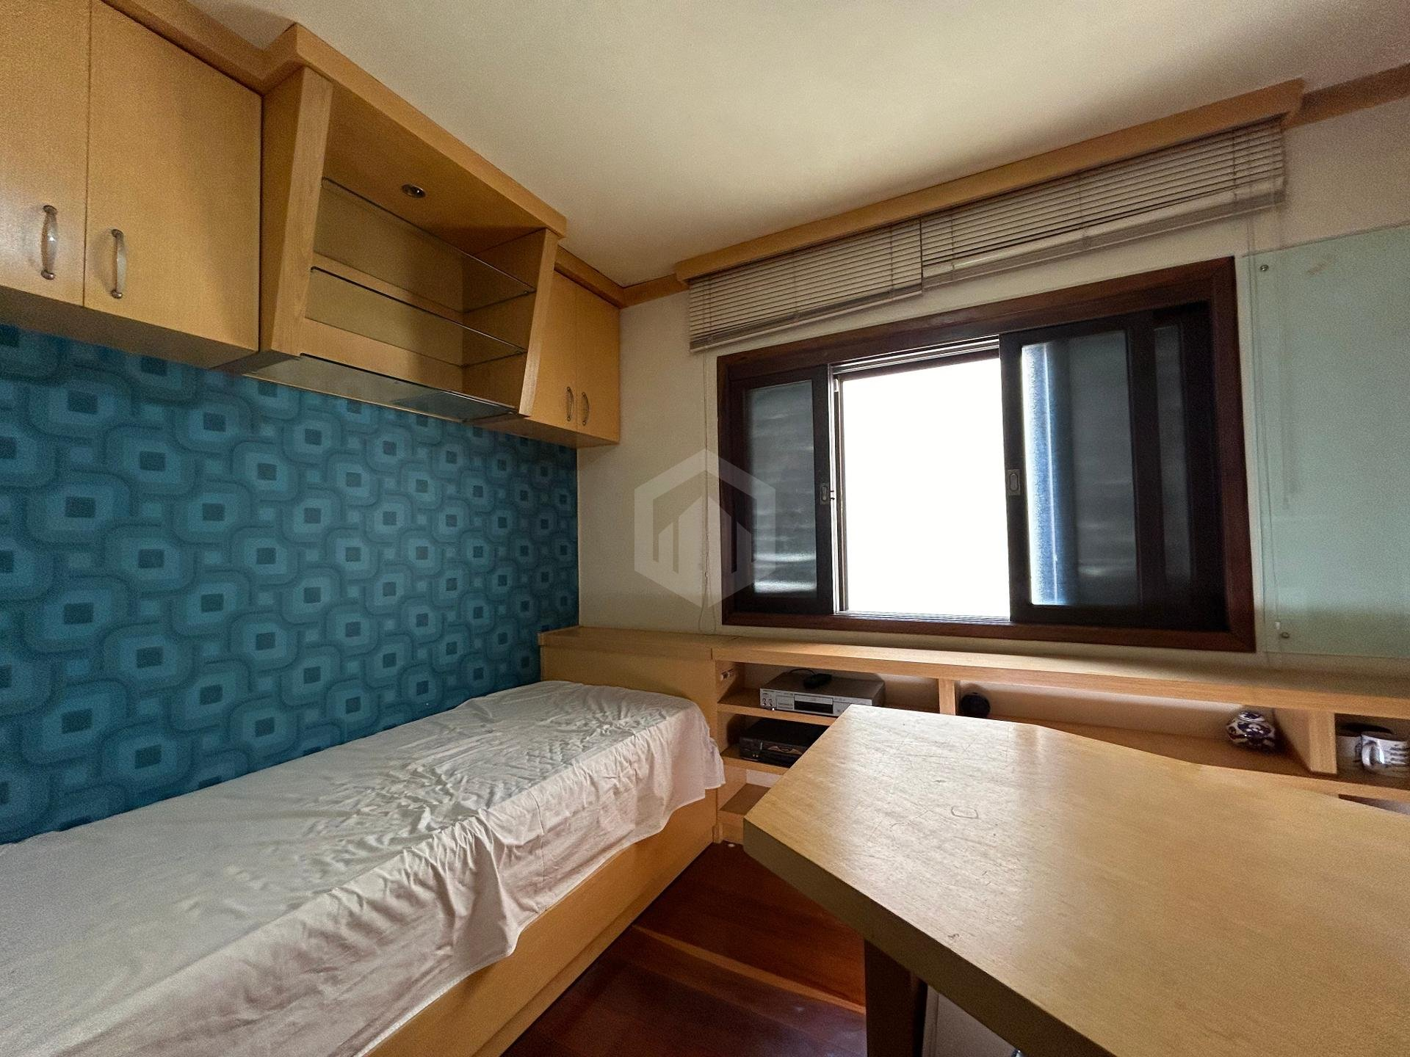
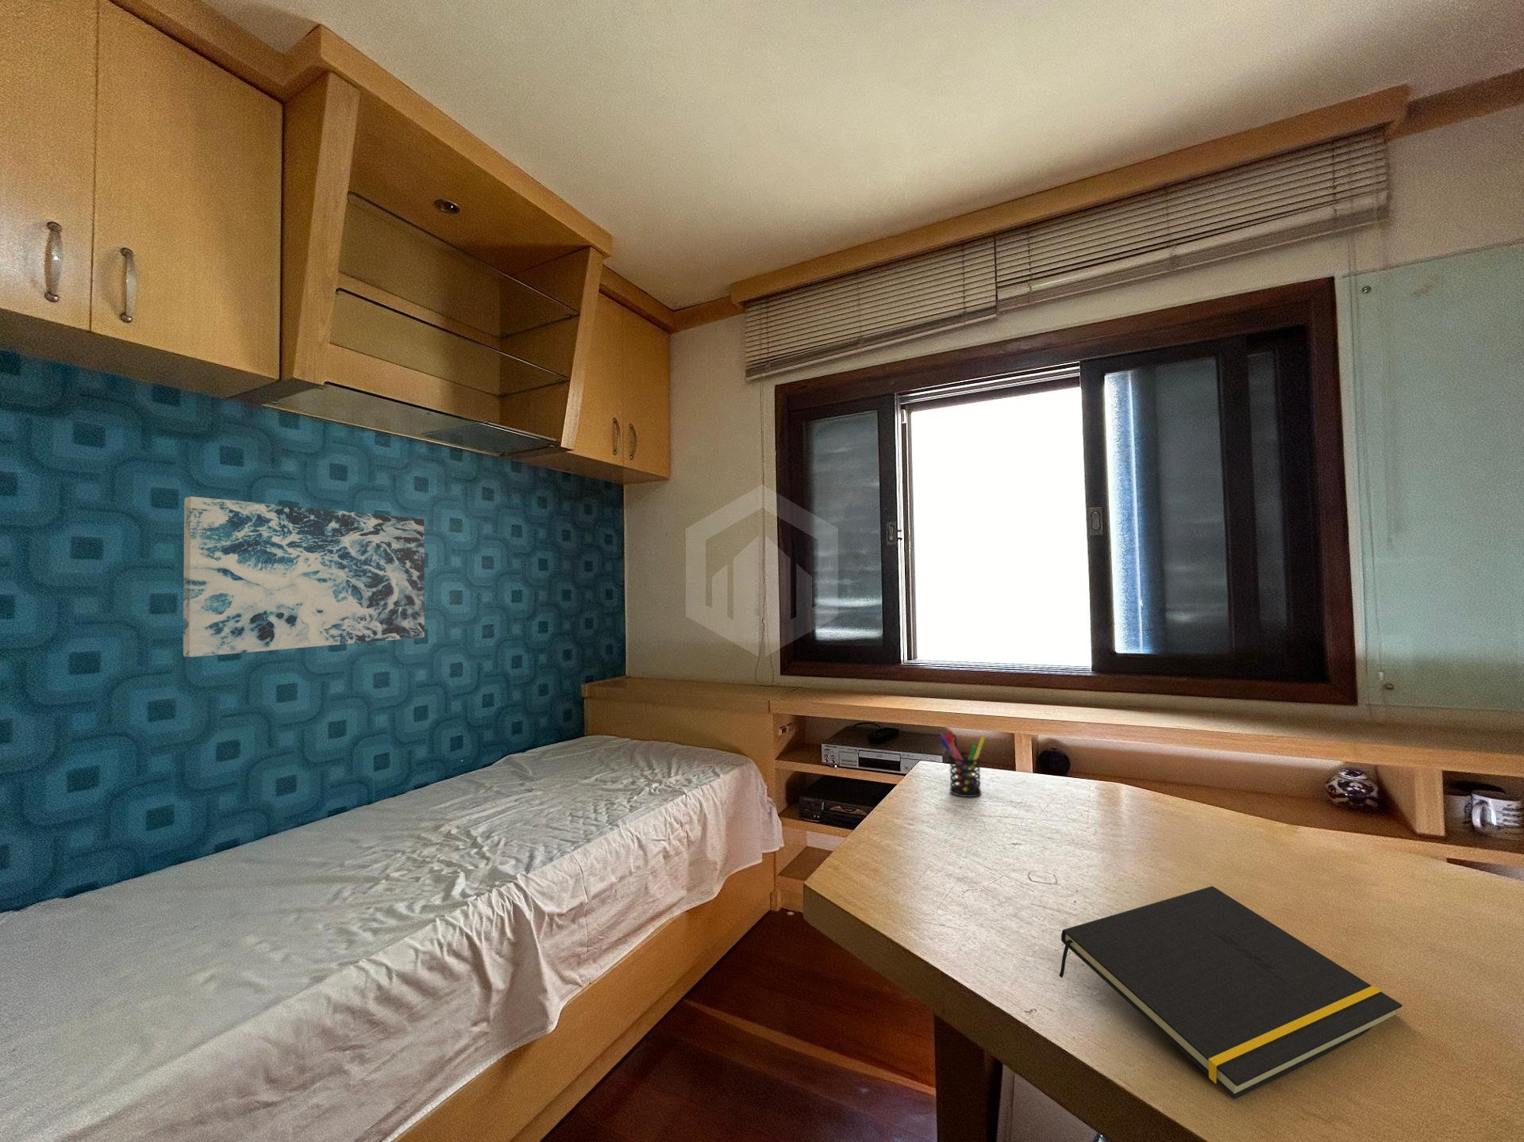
+ notepad (1220, 970)
+ wall art (322, 577)
+ pen holder (965, 762)
